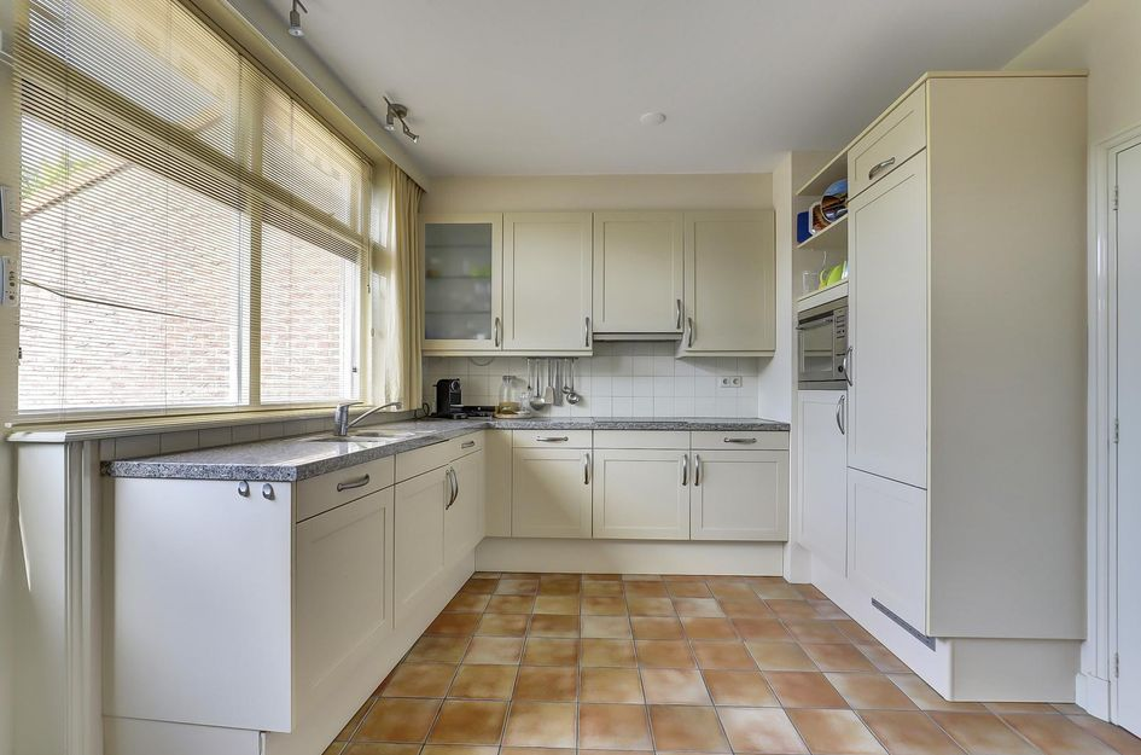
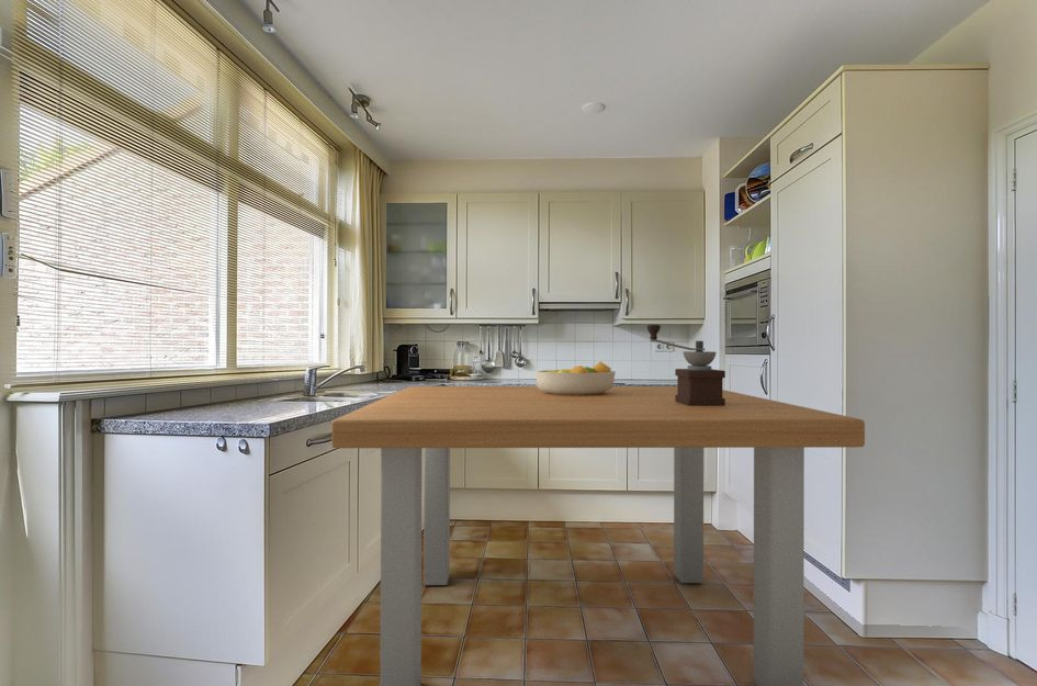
+ fruit bowl (575, 376)
+ dining table (574, 447)
+ coffee grinder (679, 369)
